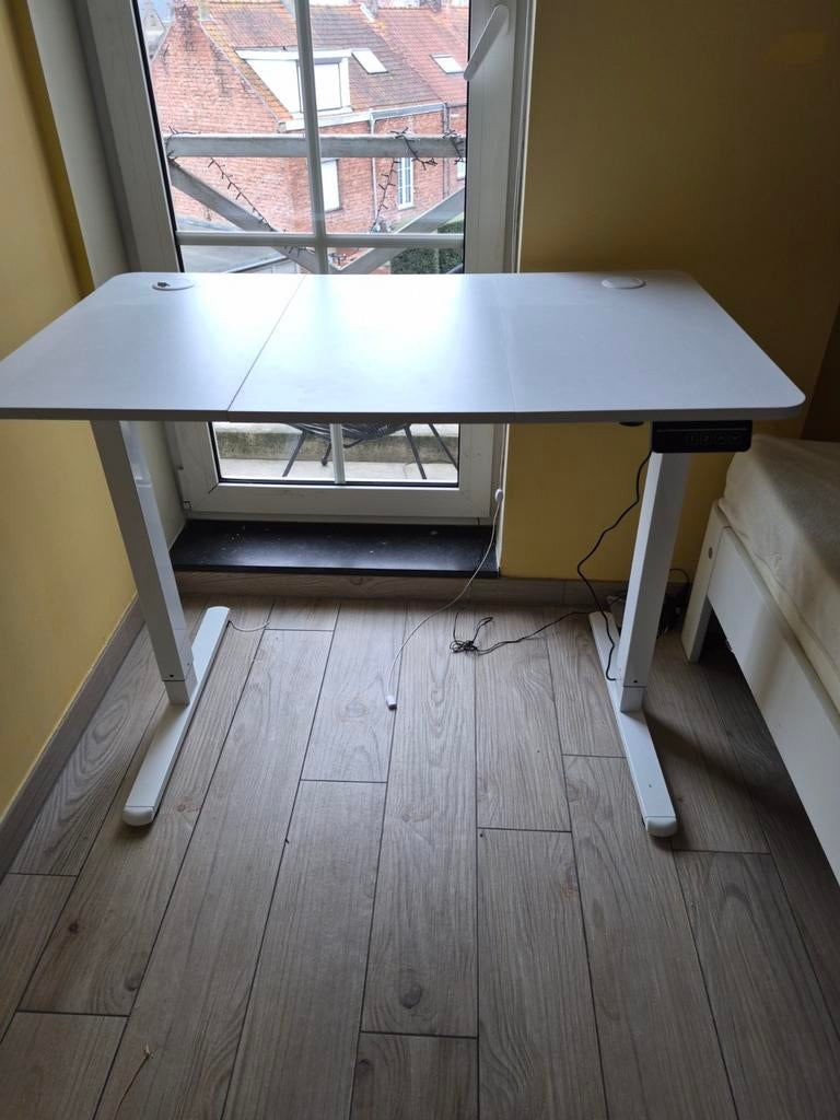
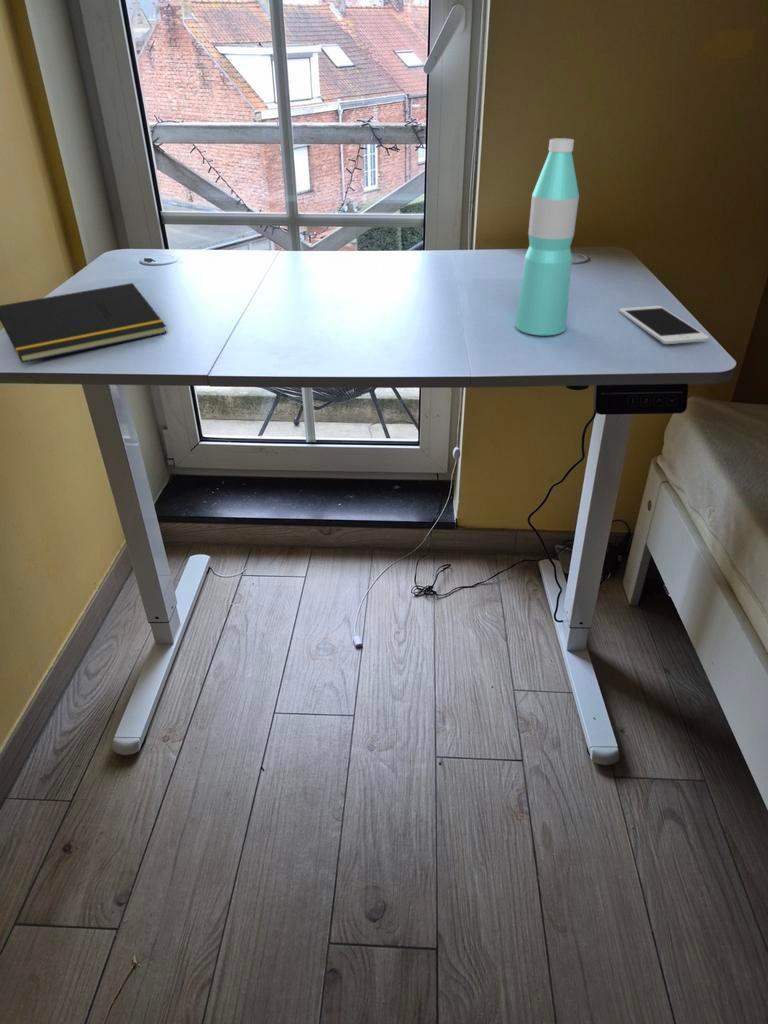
+ notepad (81, 319)
+ water bottle (550, 239)
+ cell phone (661, 323)
